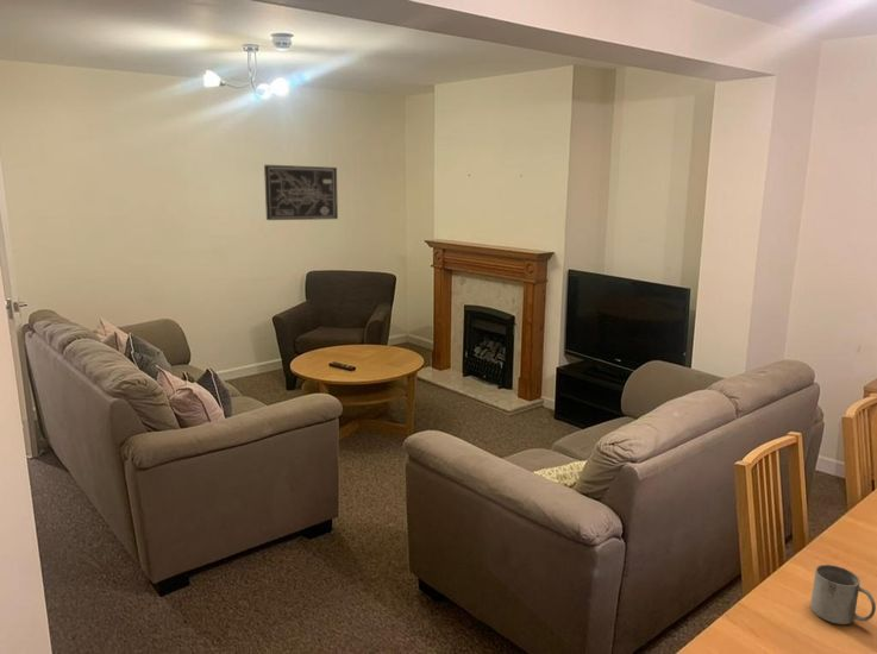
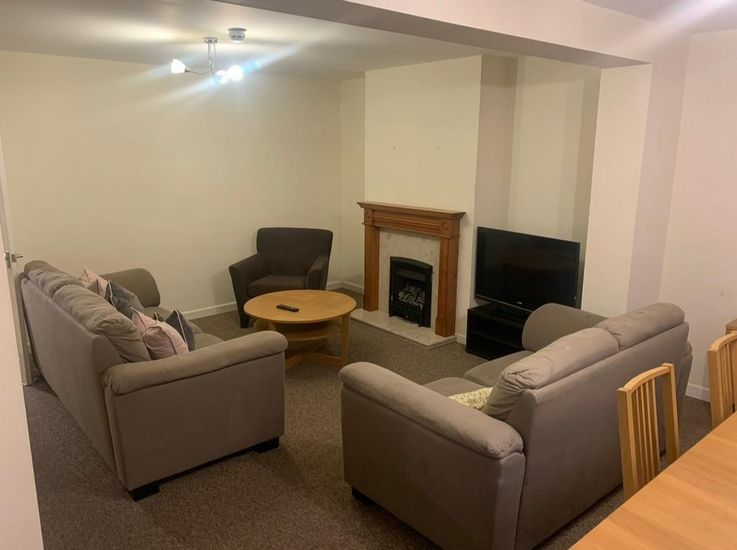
- wall art (302, 193)
- mug (844, 597)
